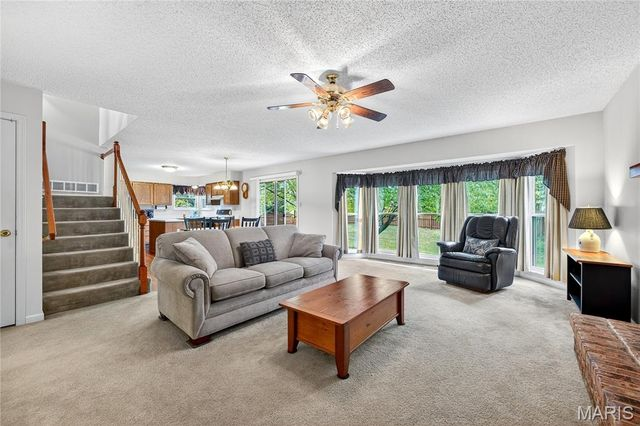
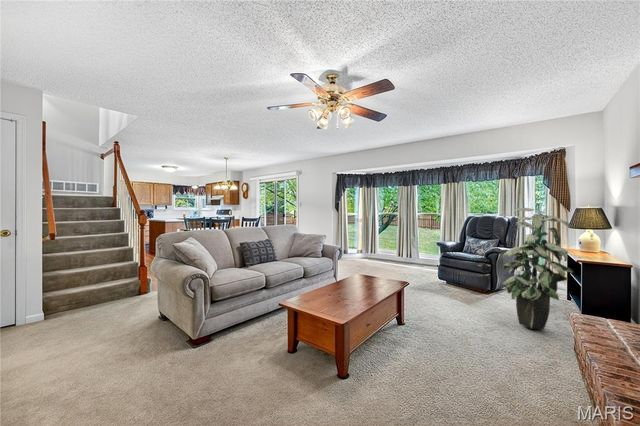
+ indoor plant (531, 266)
